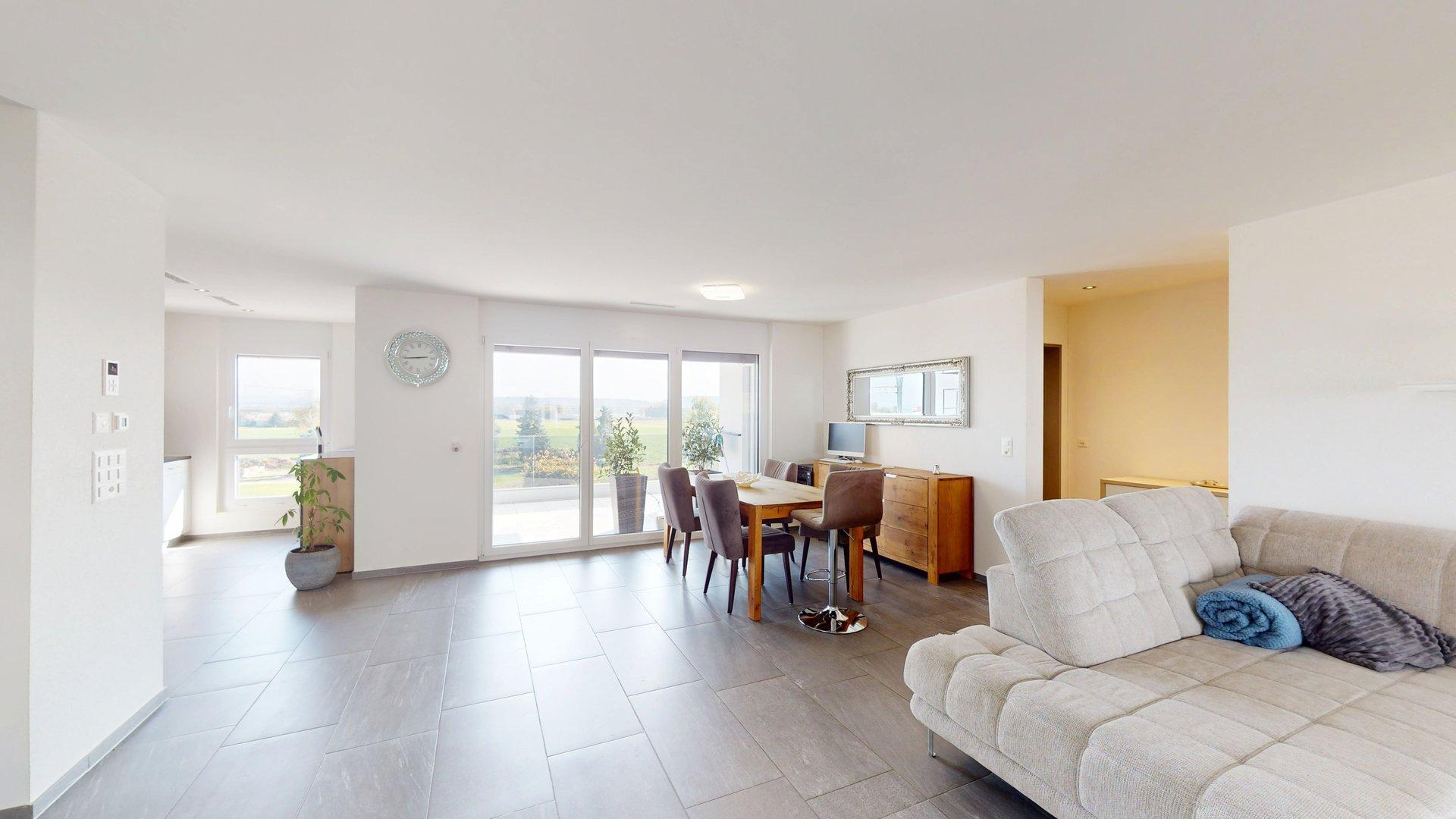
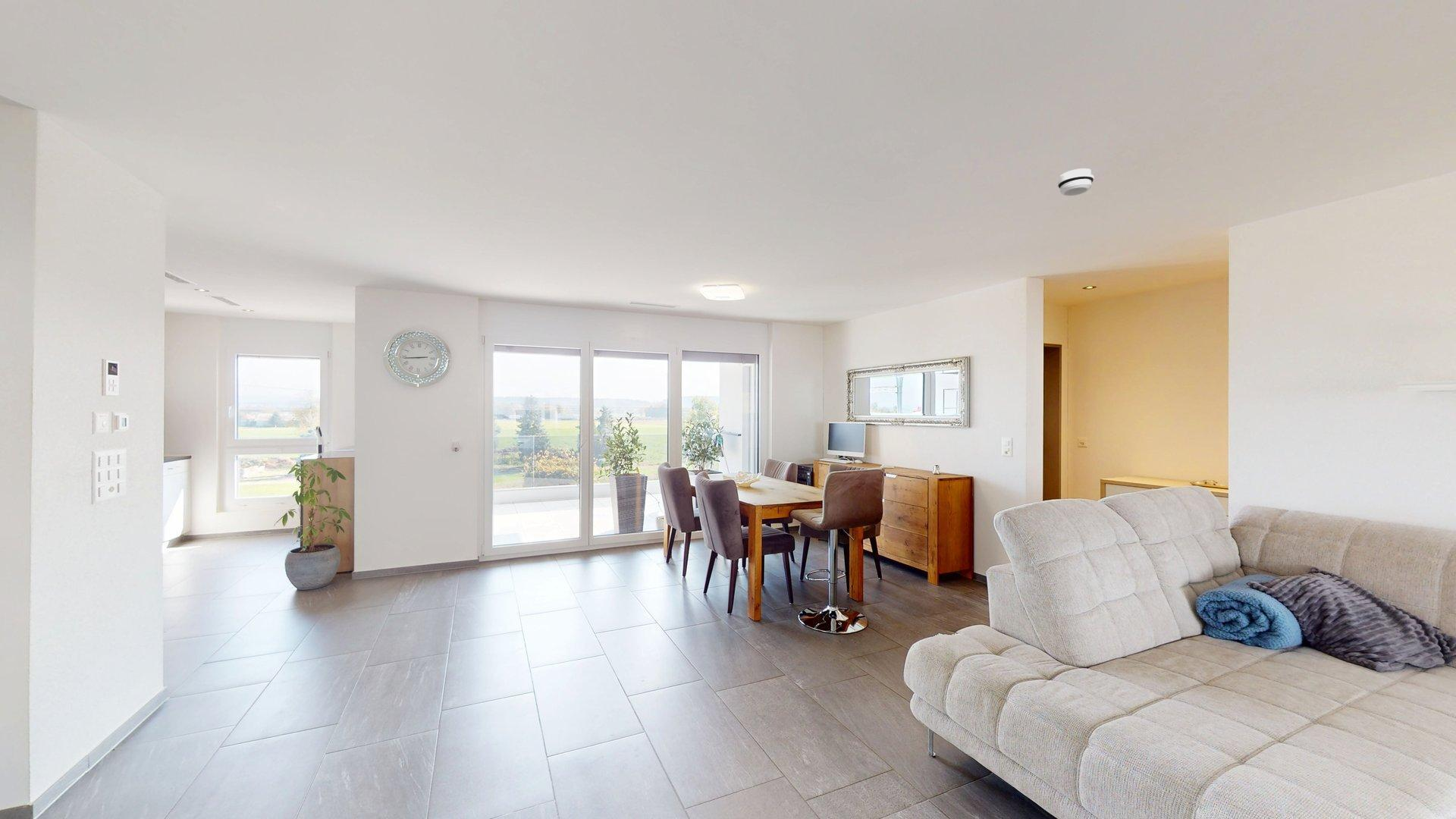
+ smoke detector (1075, 183)
